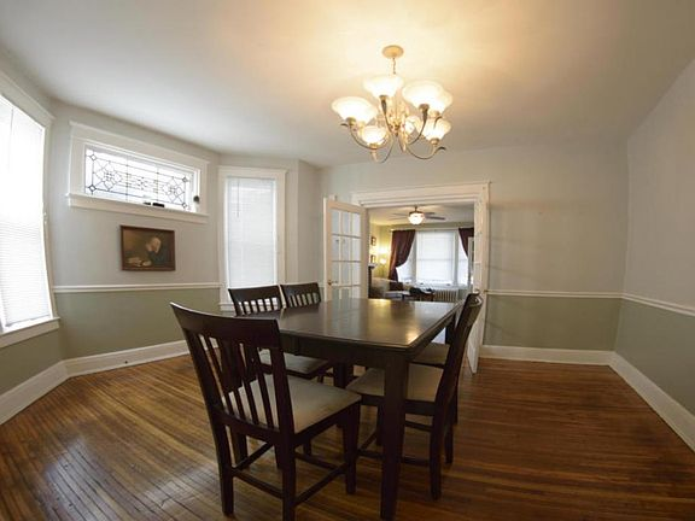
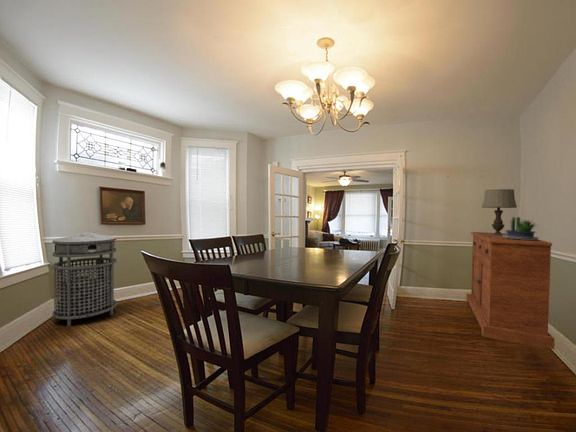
+ table lamp (498, 212)
+ sideboard (502, 278)
+ potted plant (521, 227)
+ trash can (87, 273)
